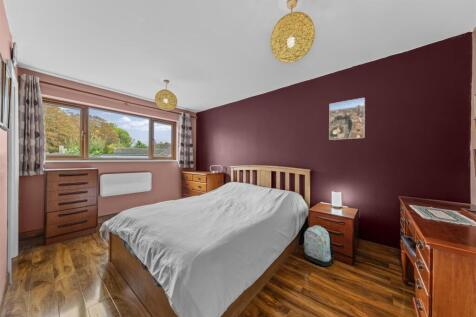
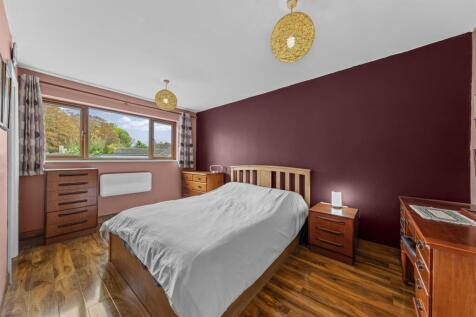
- backpack (317, 244)
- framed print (346, 120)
